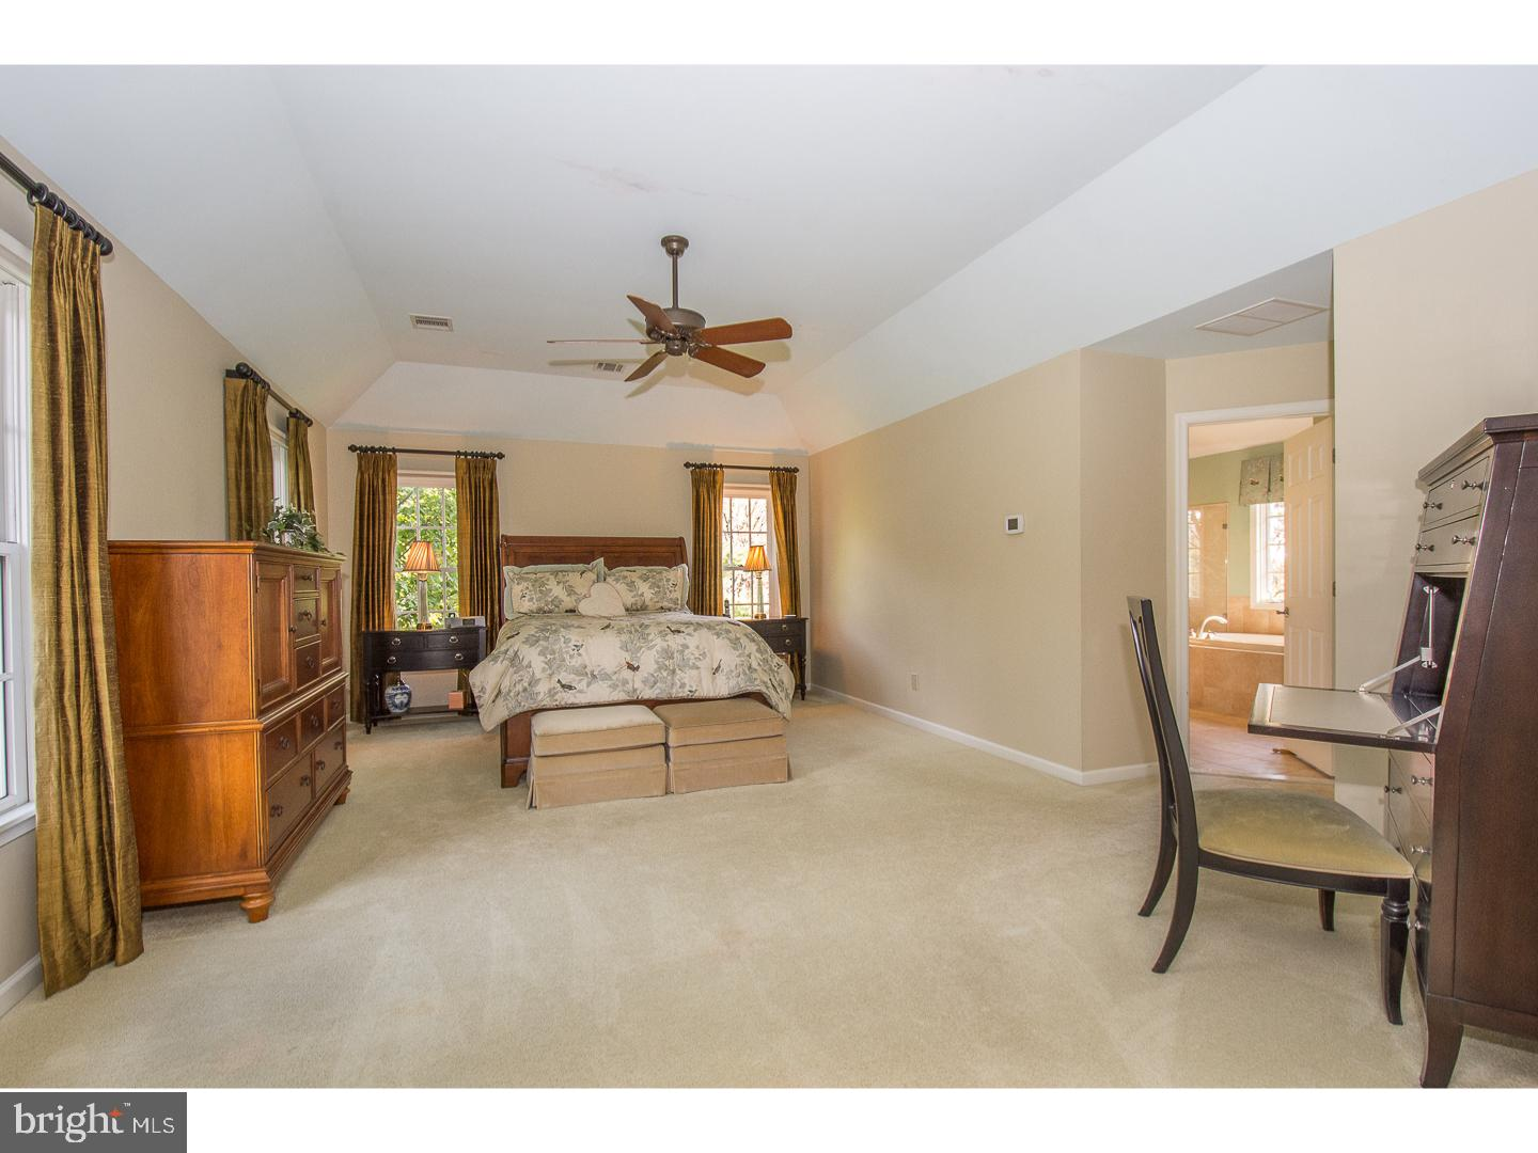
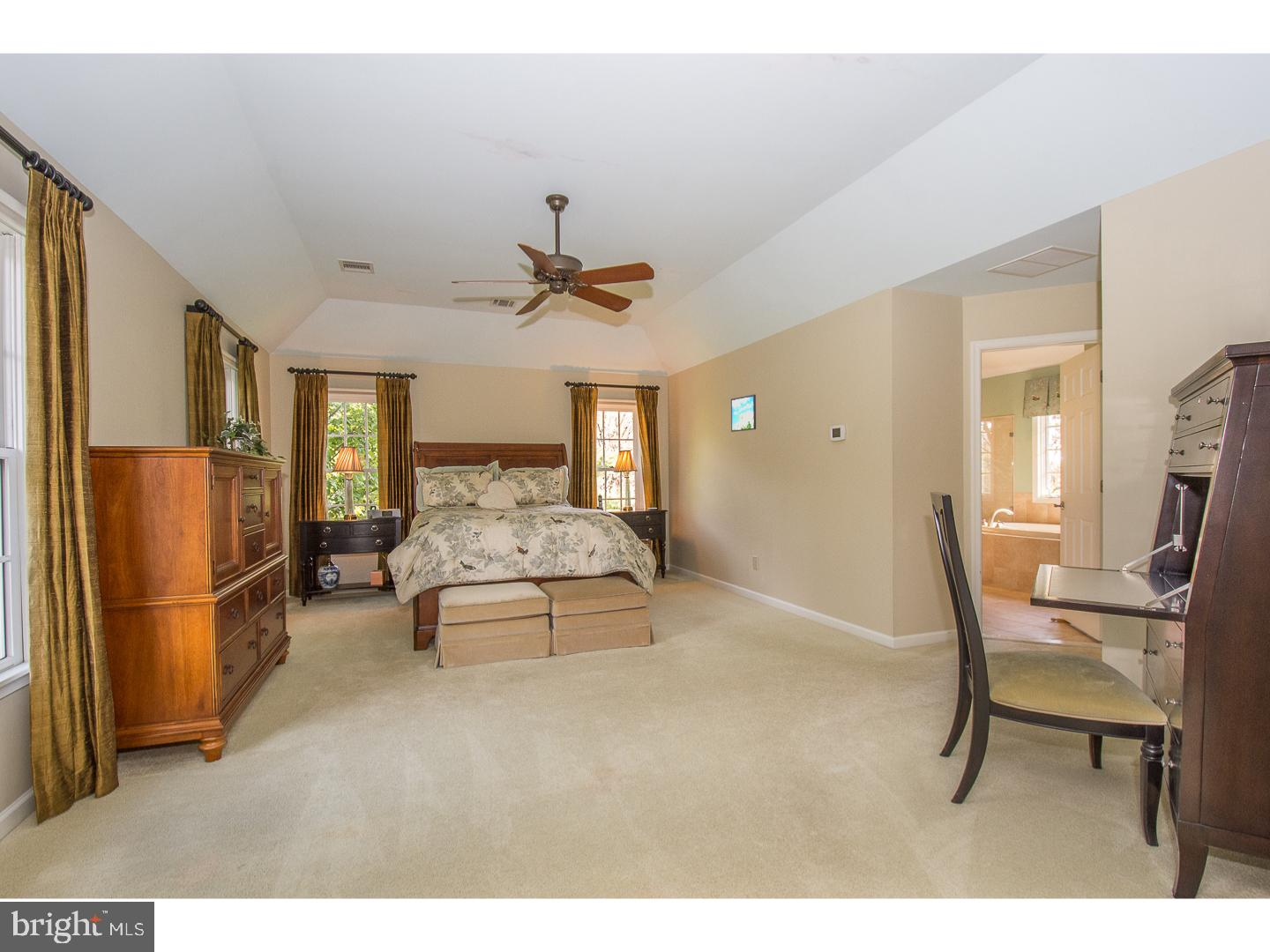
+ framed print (743, 413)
